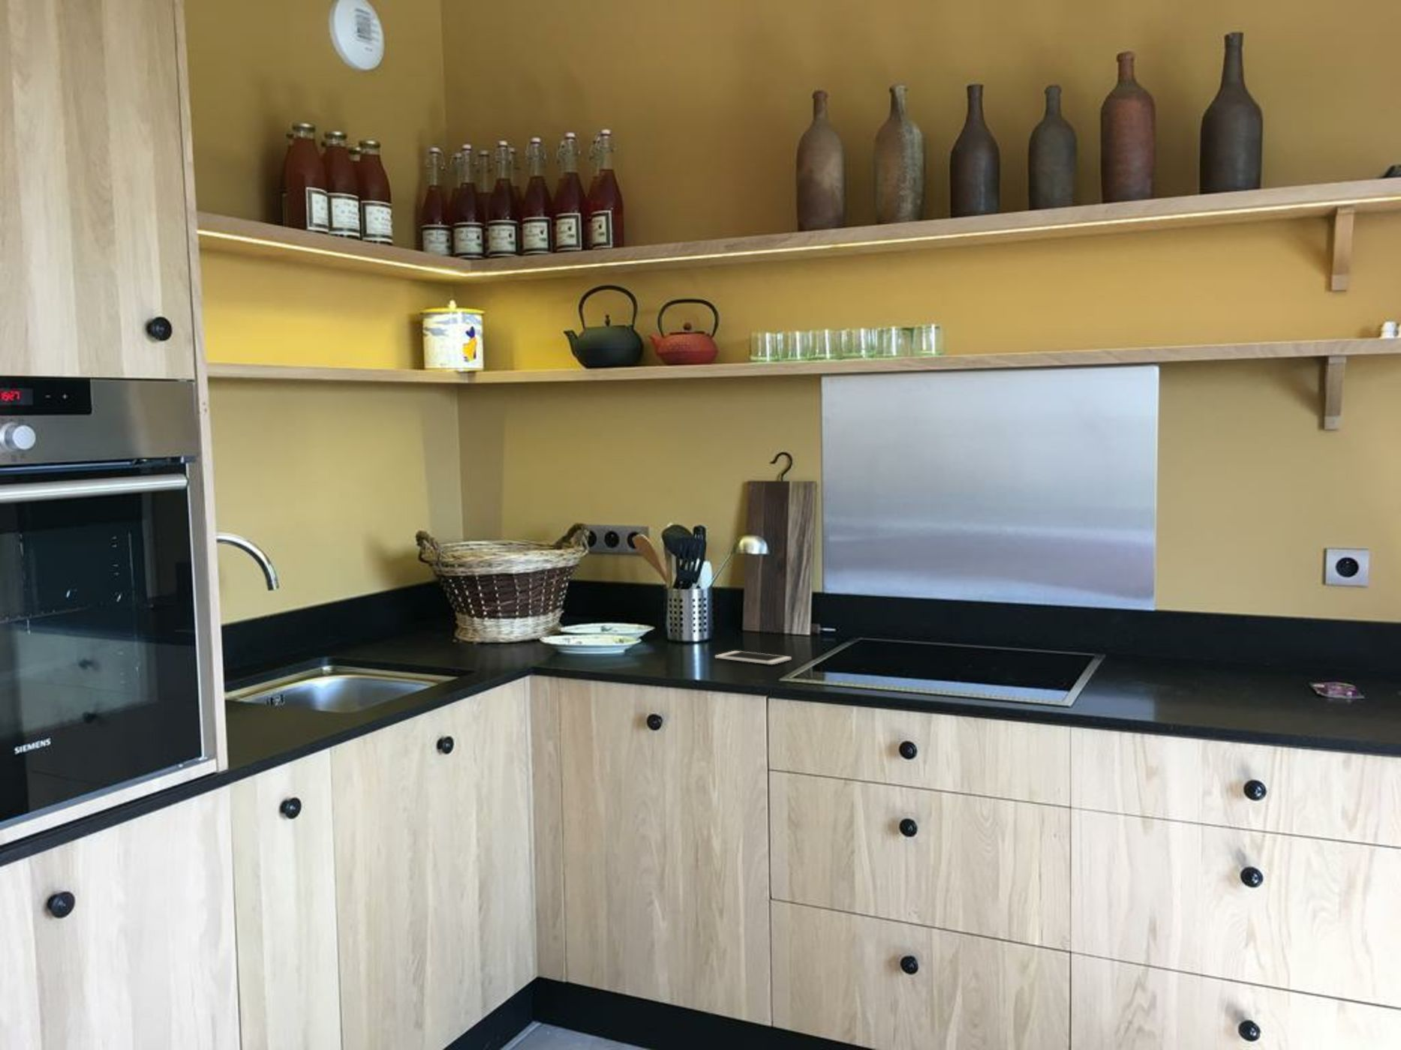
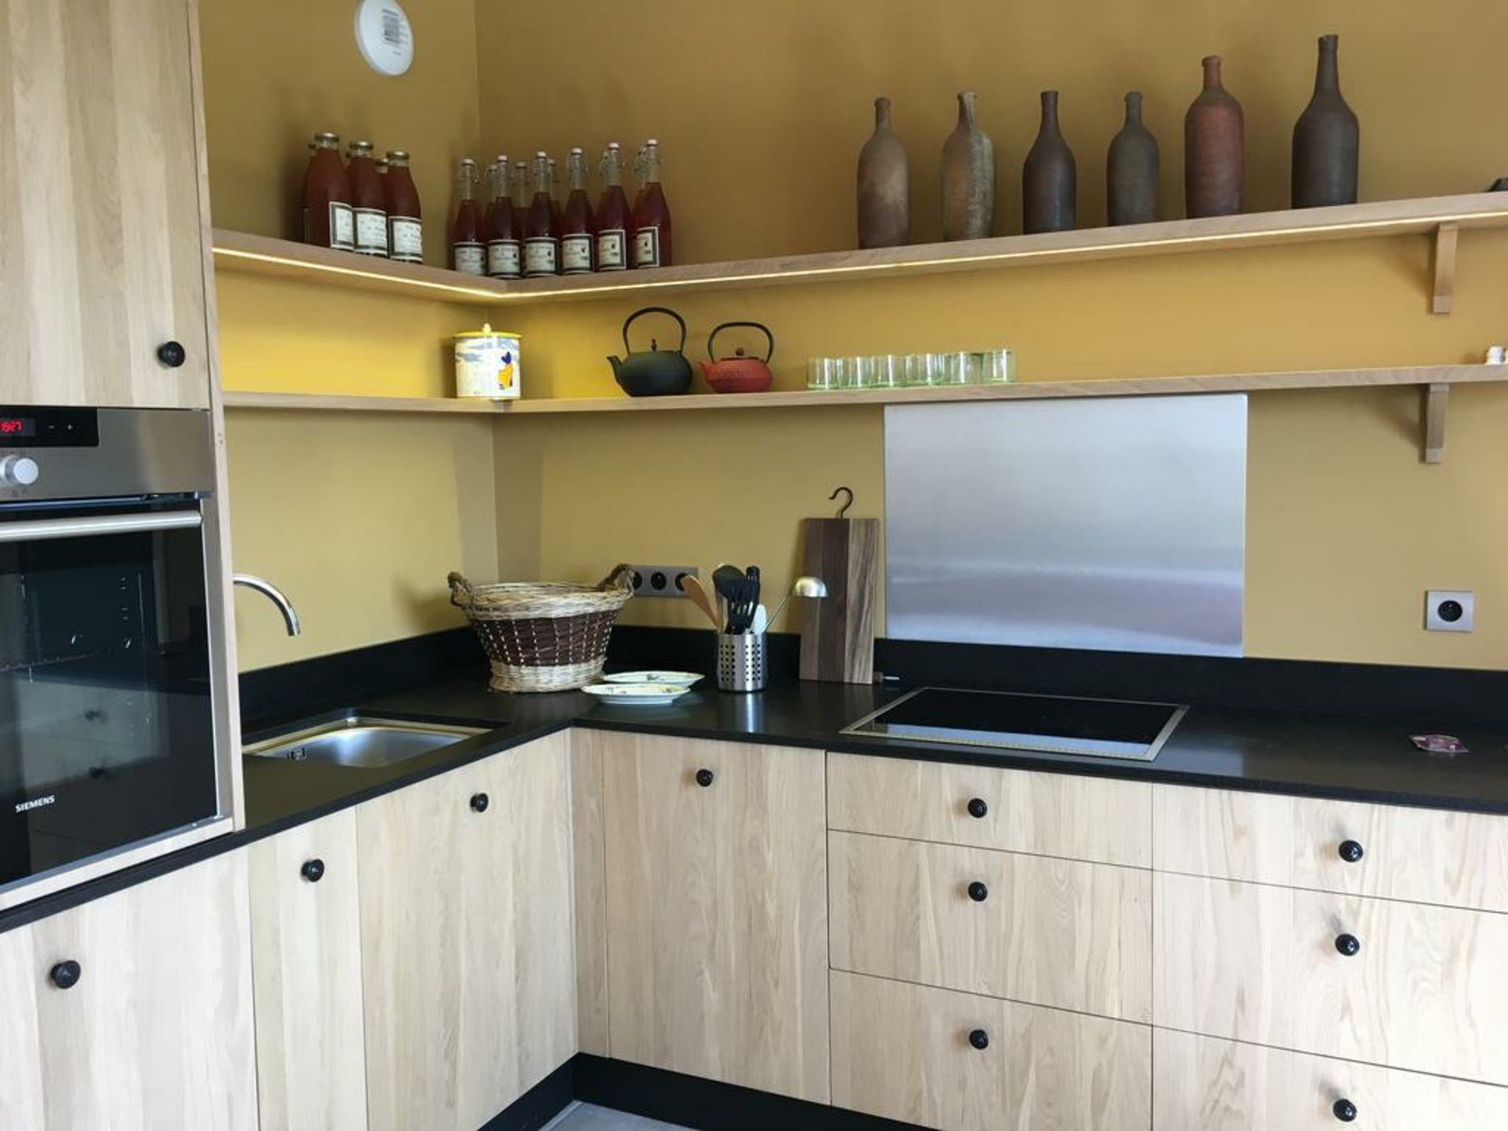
- cell phone (752, 657)
